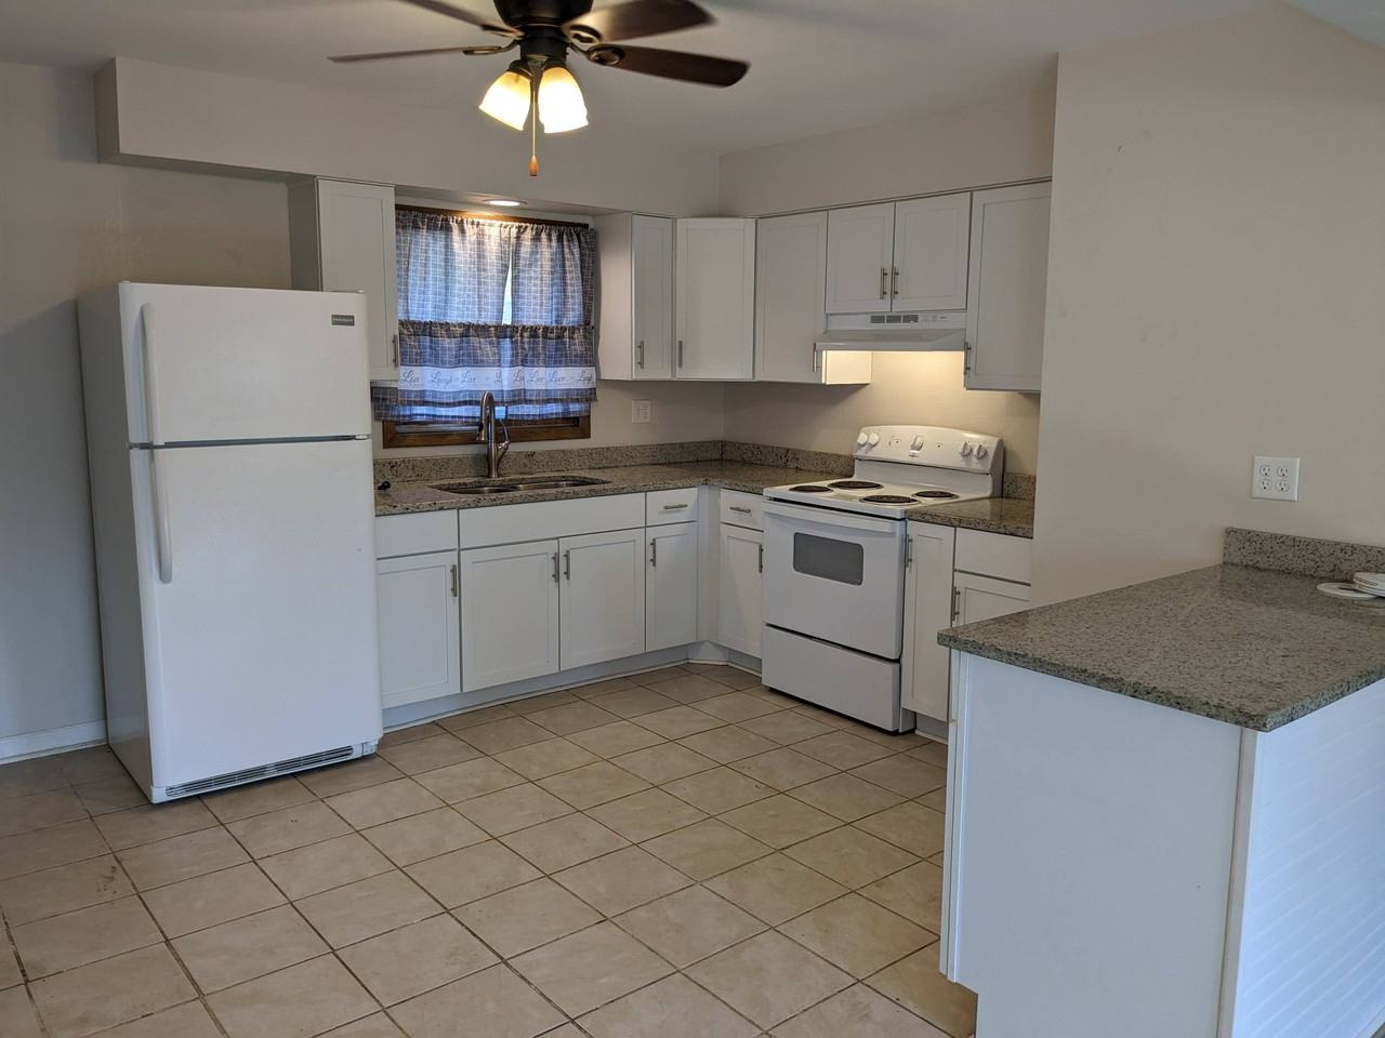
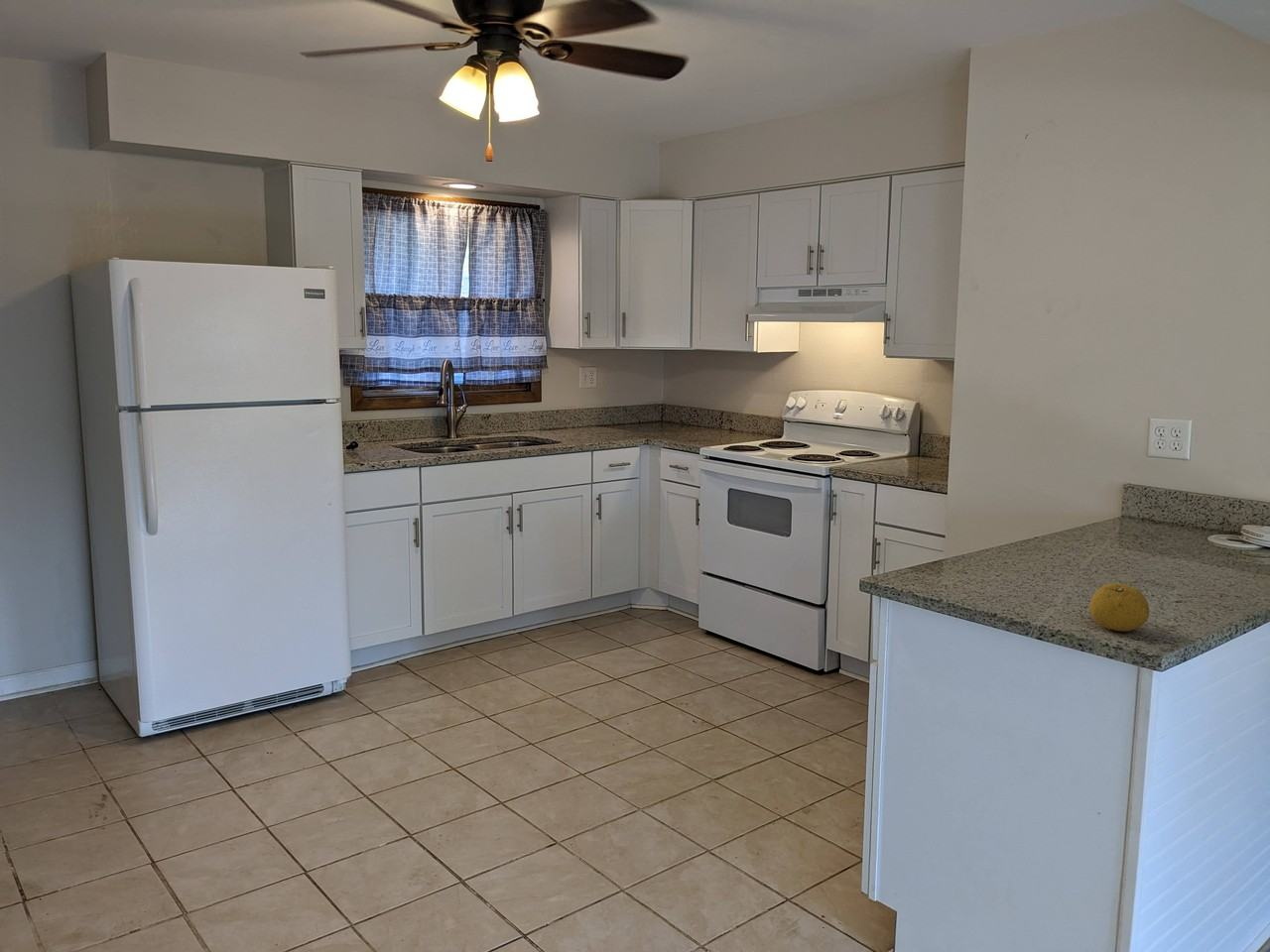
+ fruit (1119, 606)
